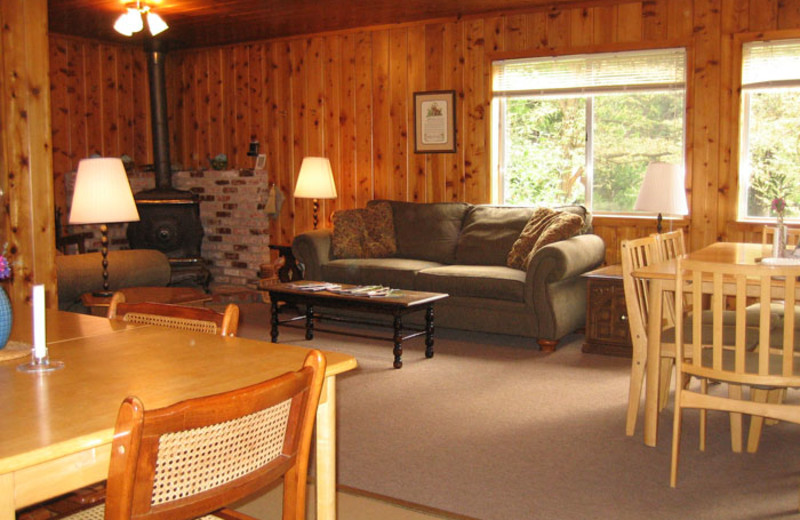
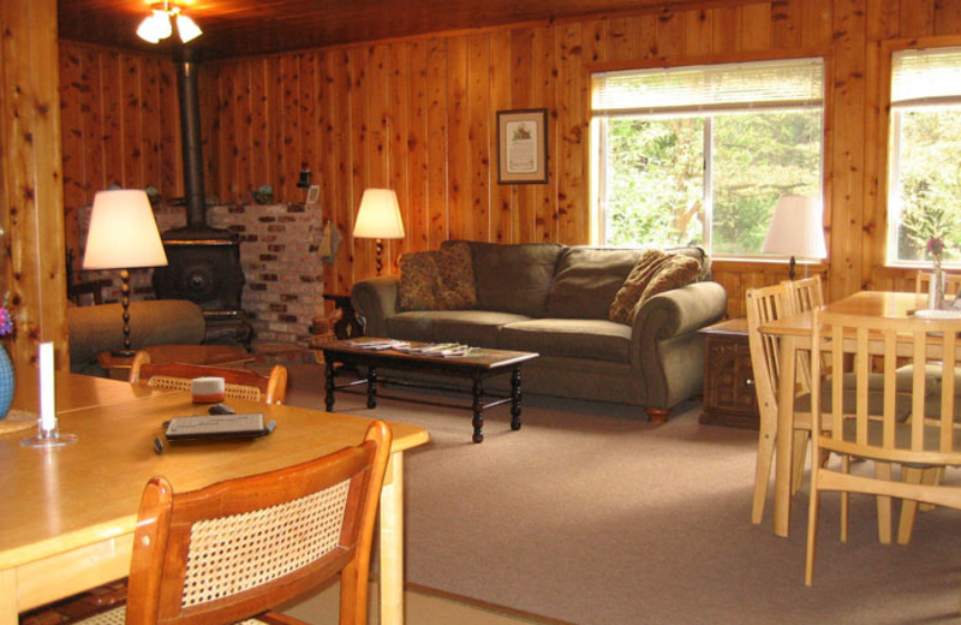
+ board game (217, 423)
+ candle (207, 377)
